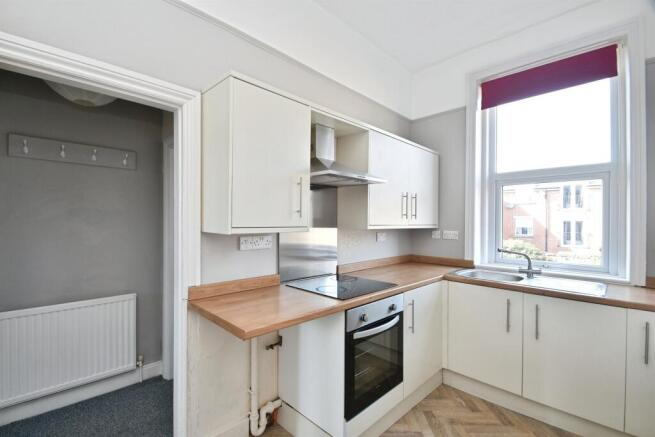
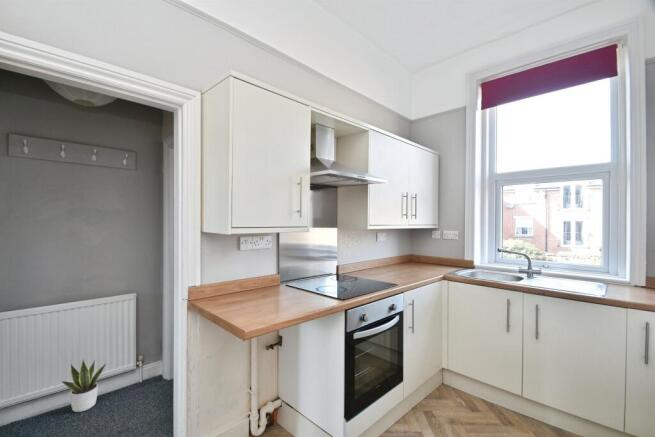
+ potted plant (85, 381)
